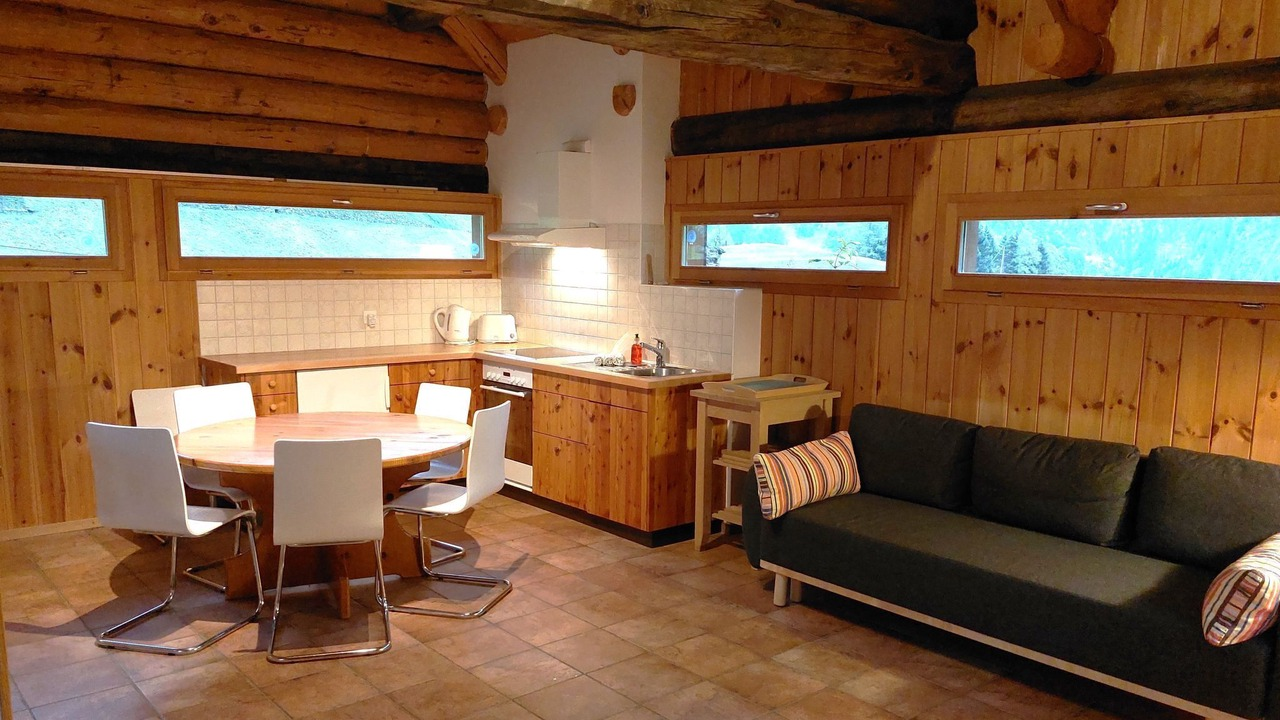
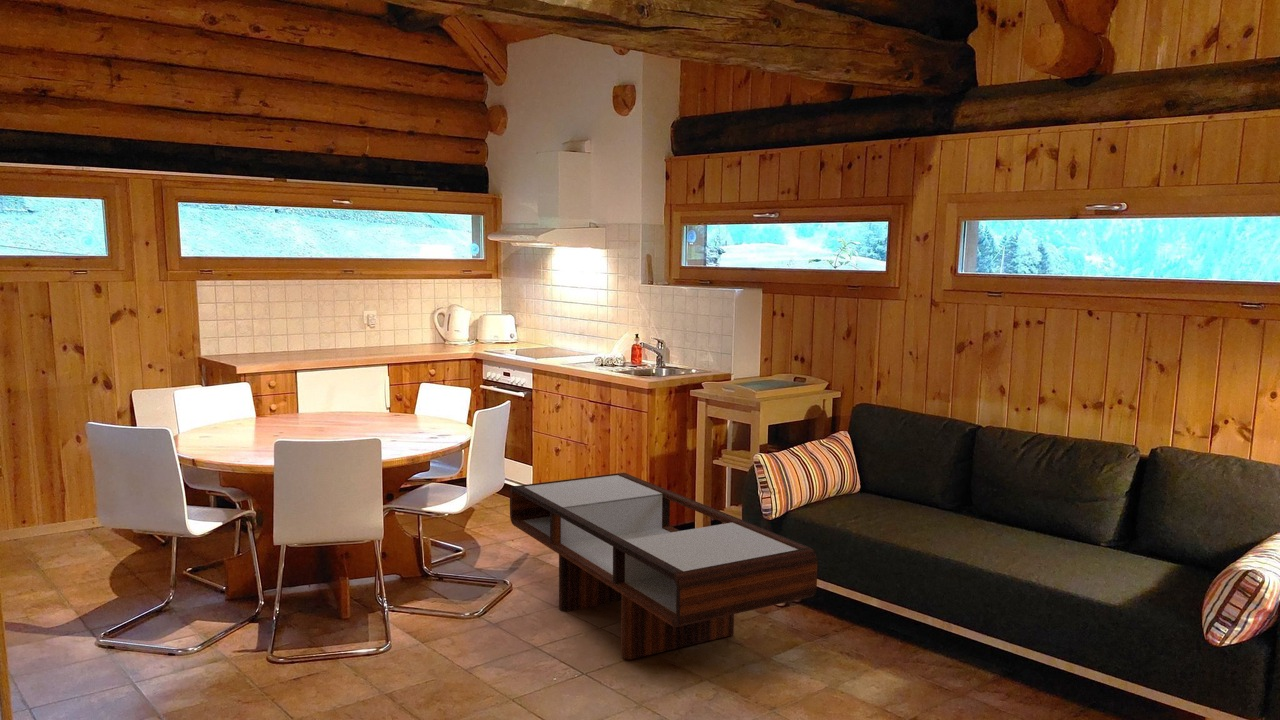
+ coffee table (643, 567)
